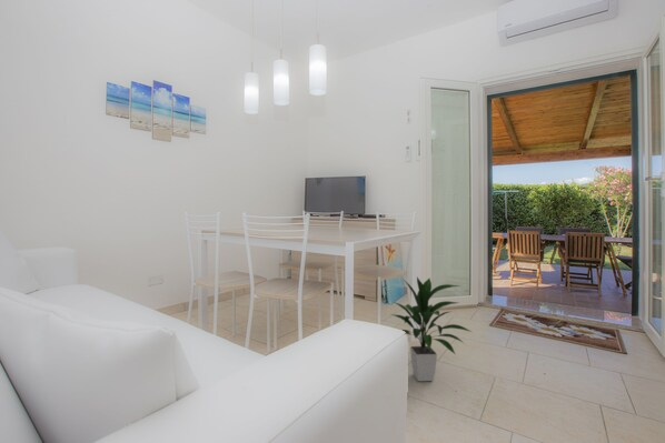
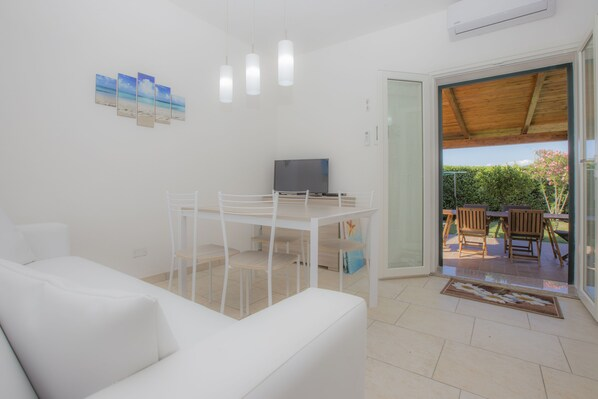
- indoor plant (425, 324)
